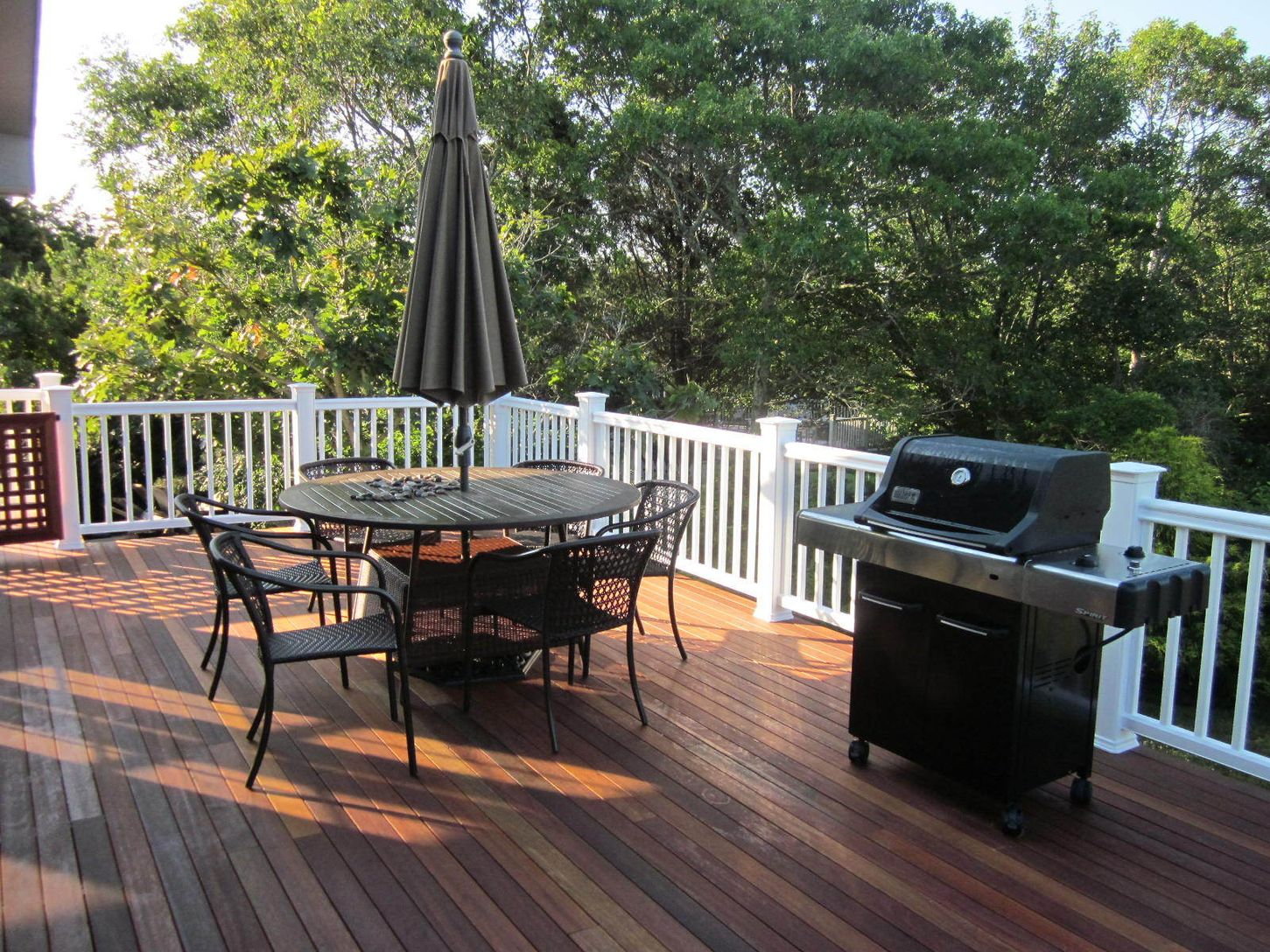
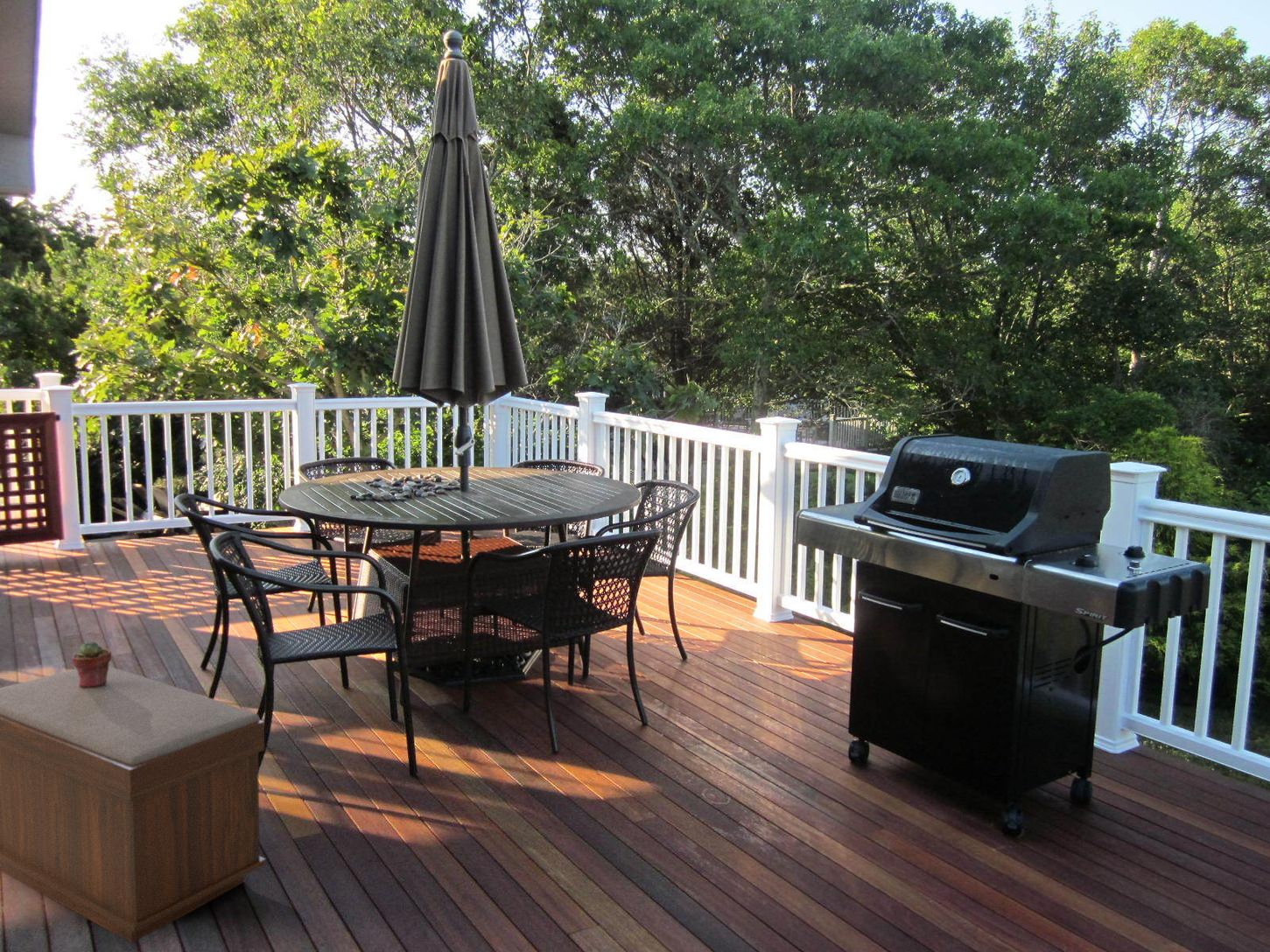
+ bench (114, 787)
+ potted succulent (92, 662)
